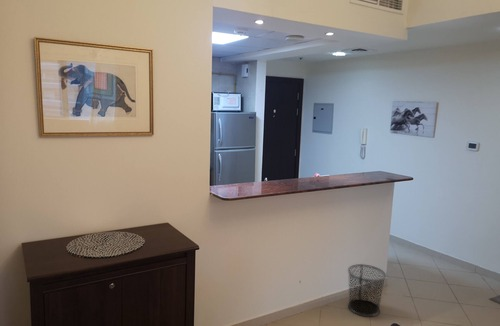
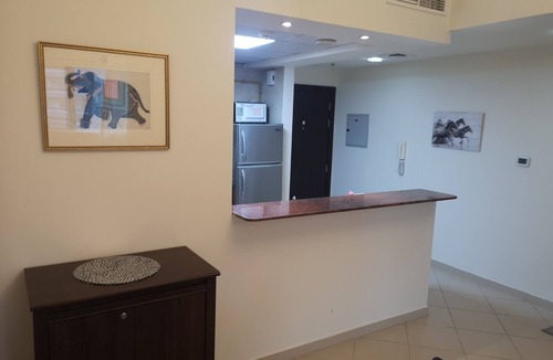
- waste bin (365, 290)
